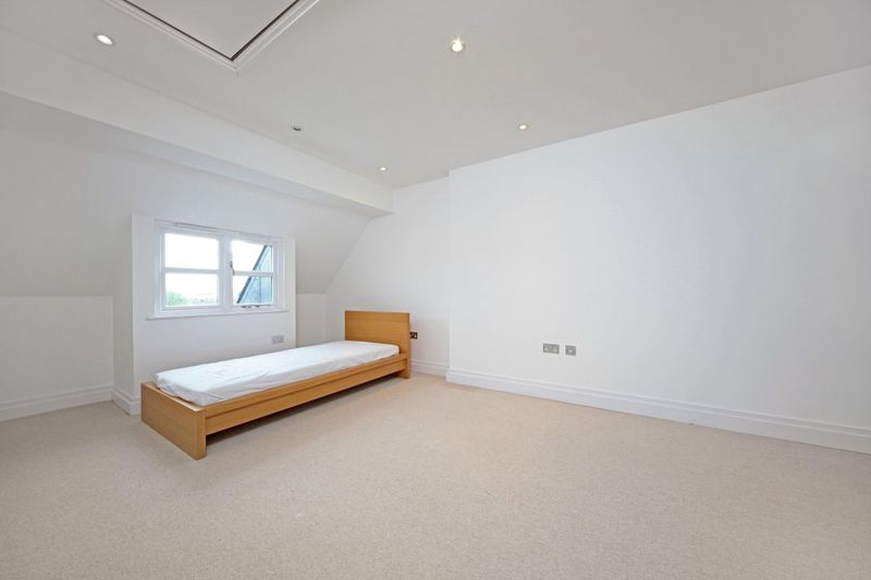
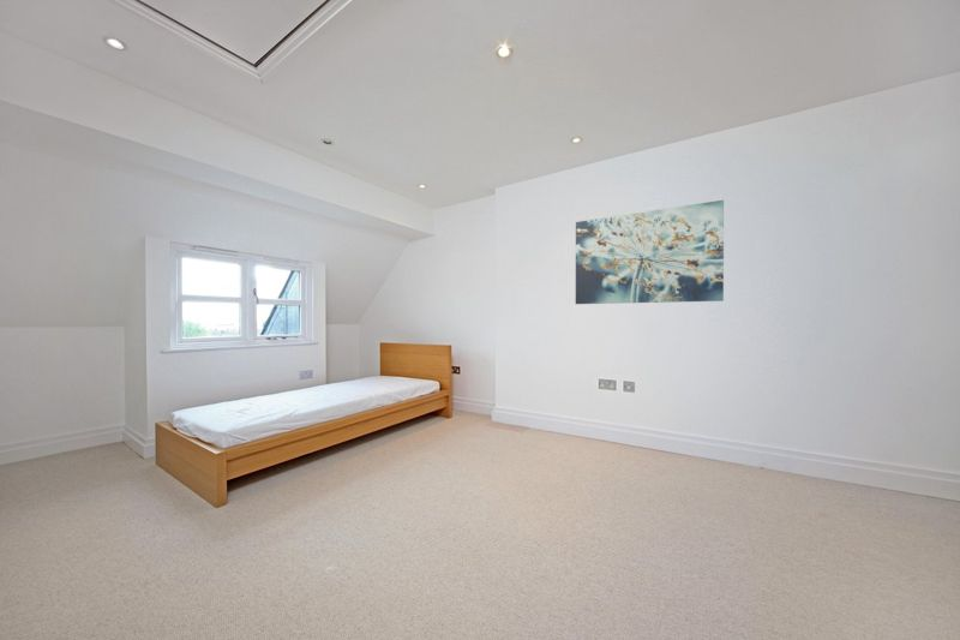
+ wall art (642, 257)
